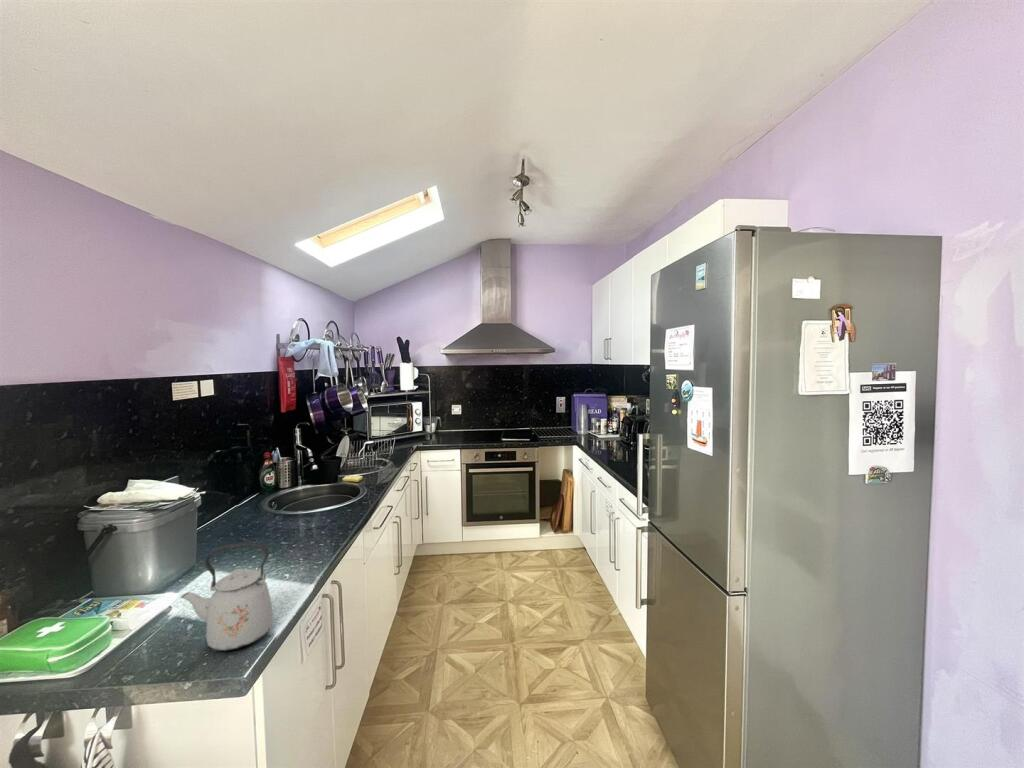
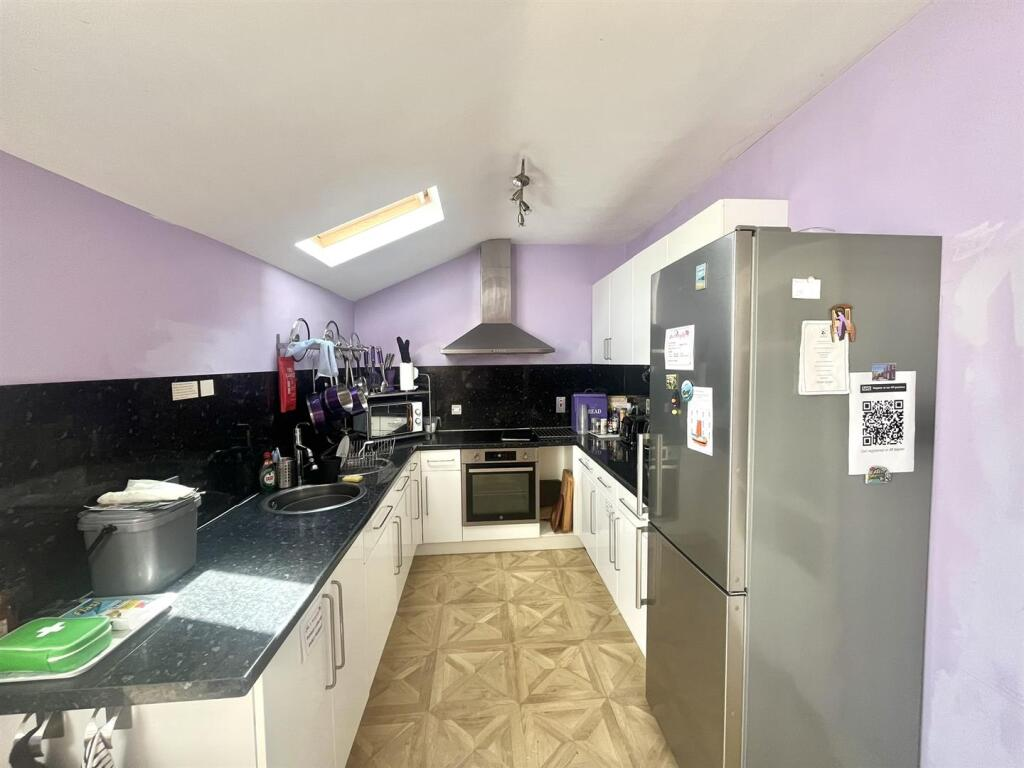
- kettle (226, 592)
